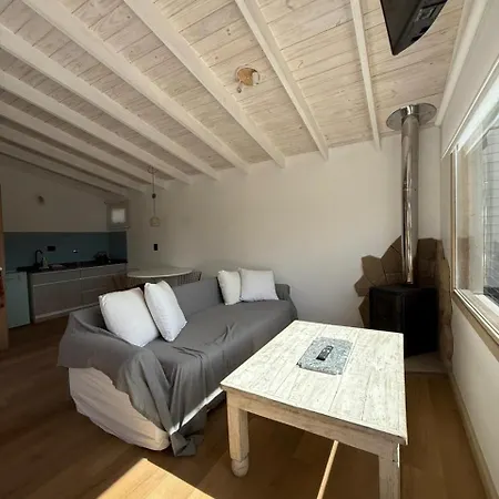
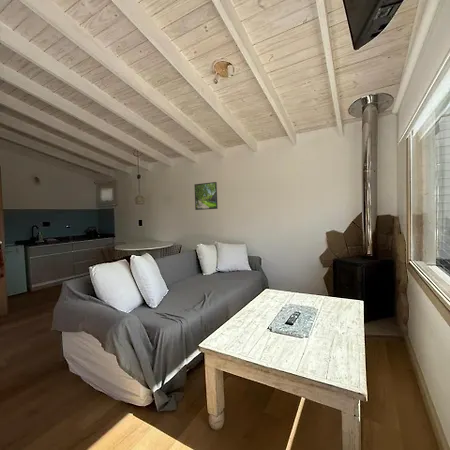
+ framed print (205, 196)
